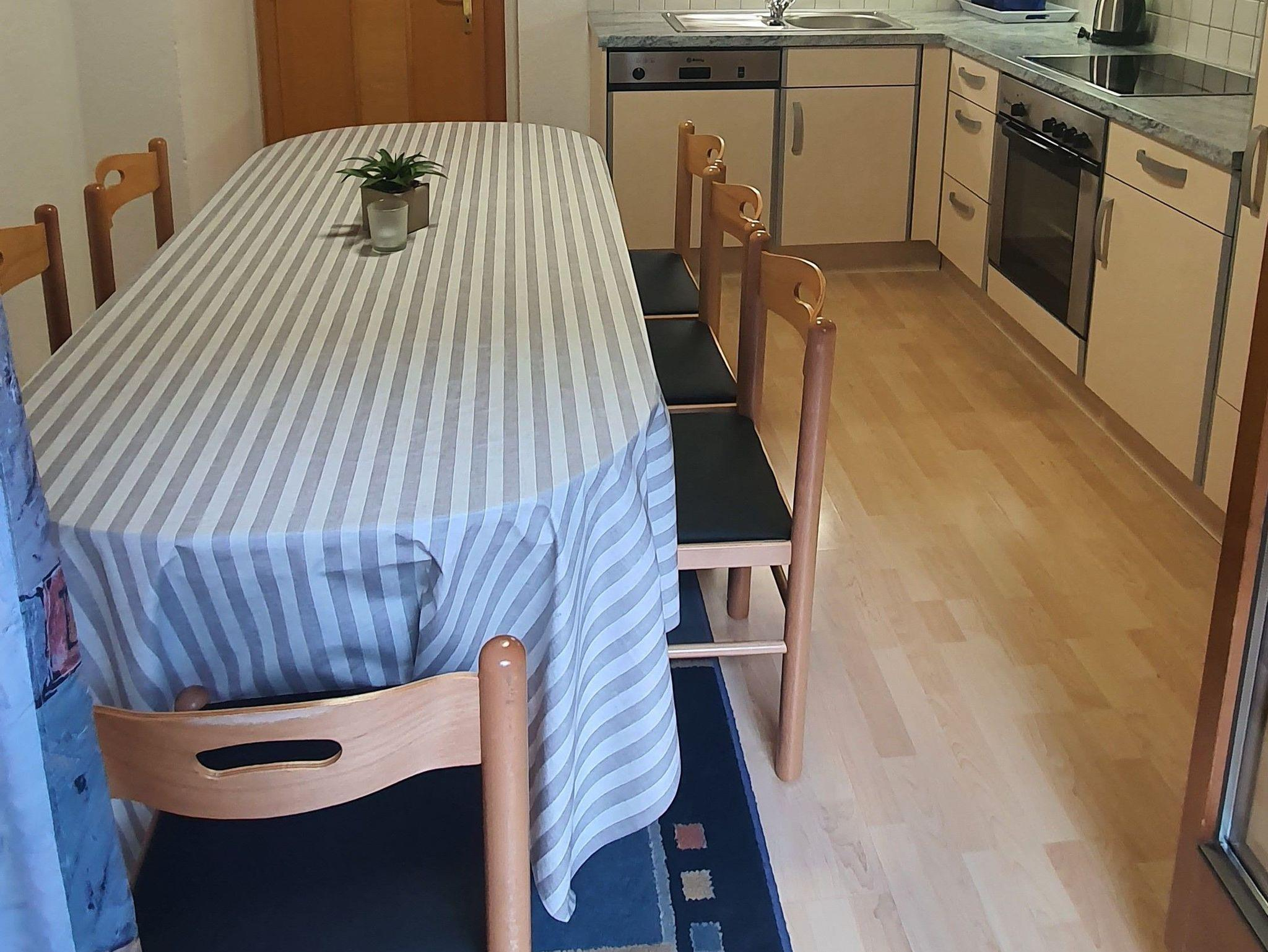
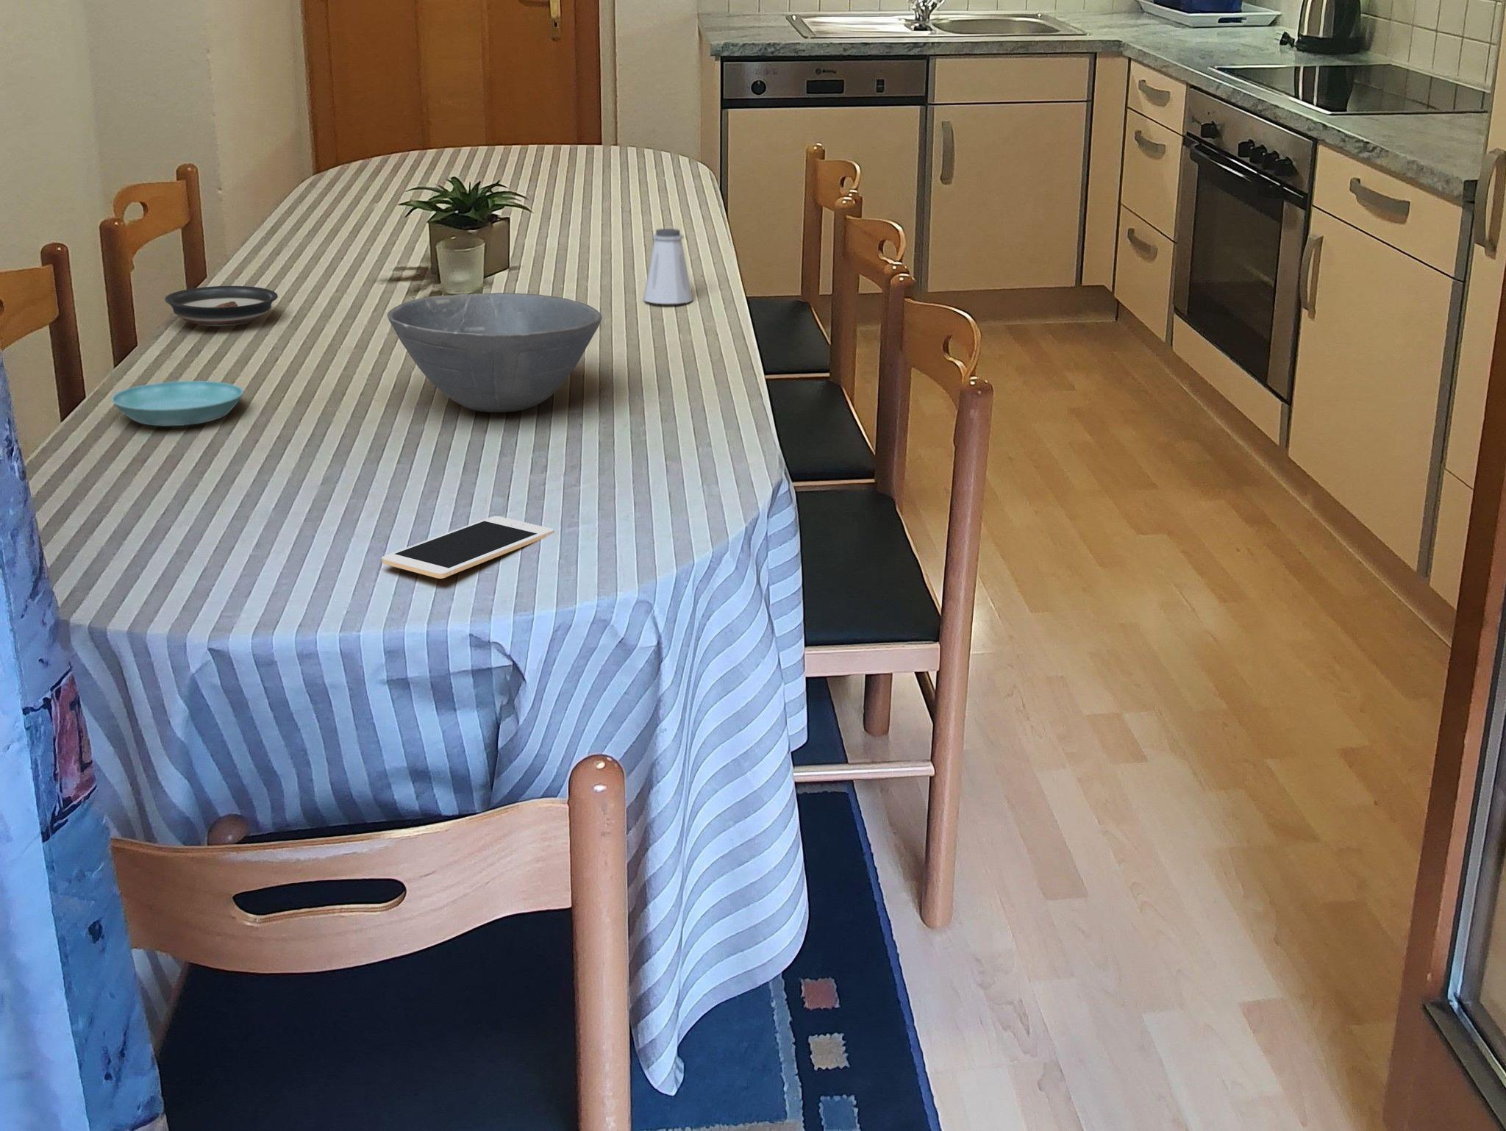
+ cell phone (470, 545)
+ bowl (496, 358)
+ saucer (223, 308)
+ saucer (178, 404)
+ saltshaker (667, 265)
